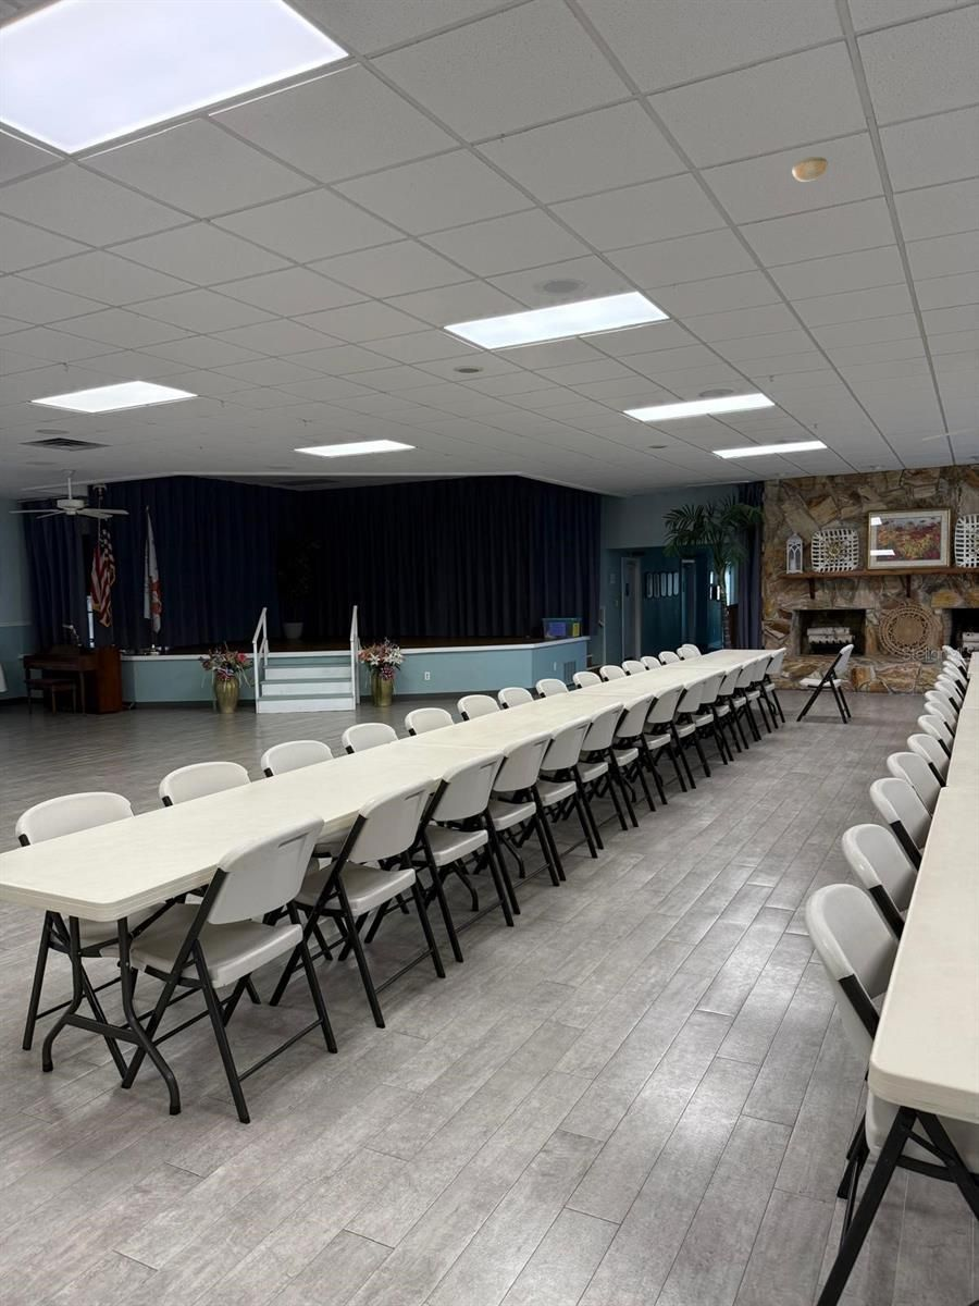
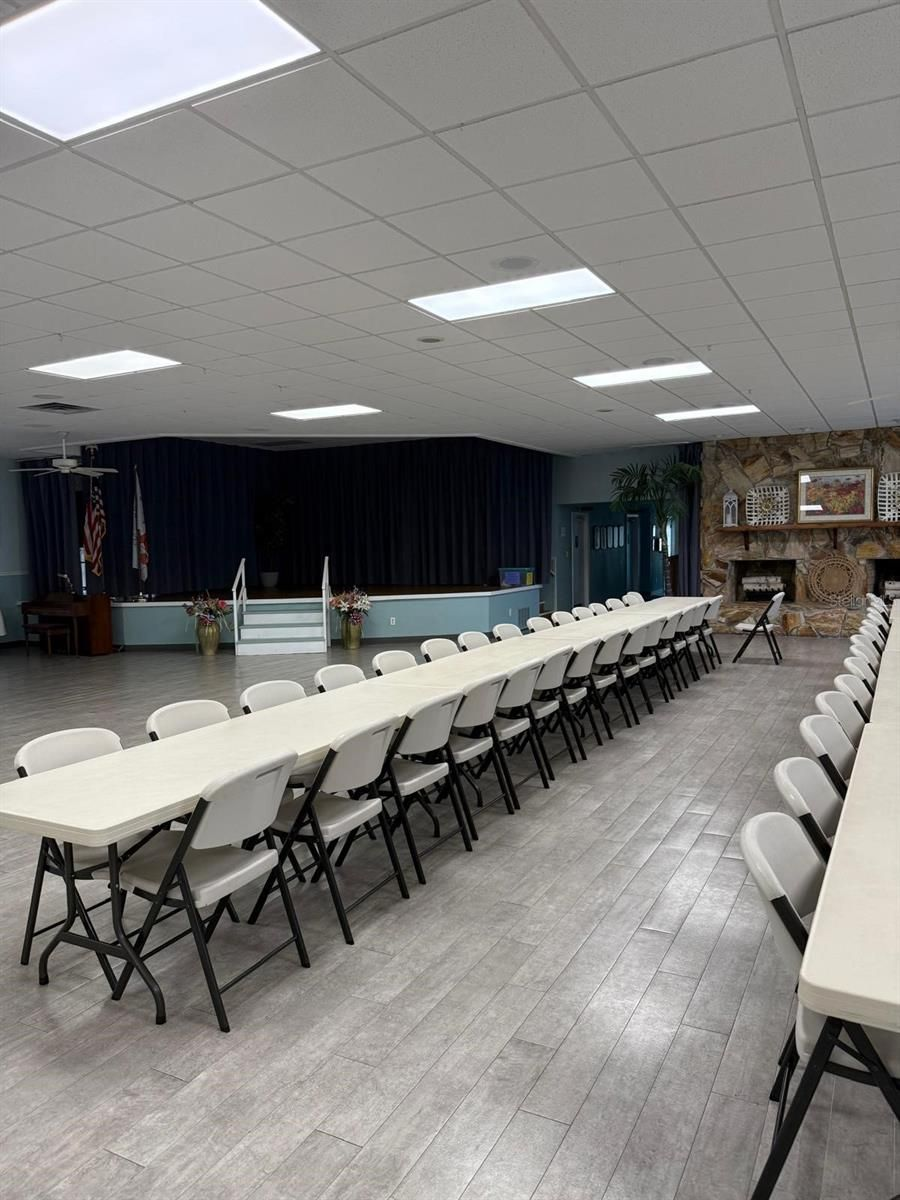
- smoke detector (809, 169)
